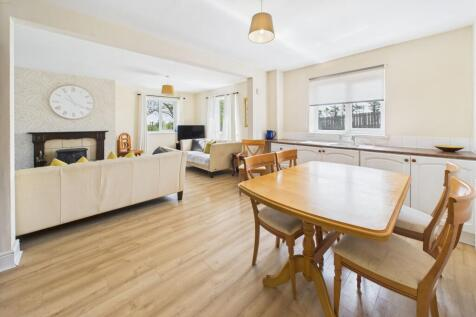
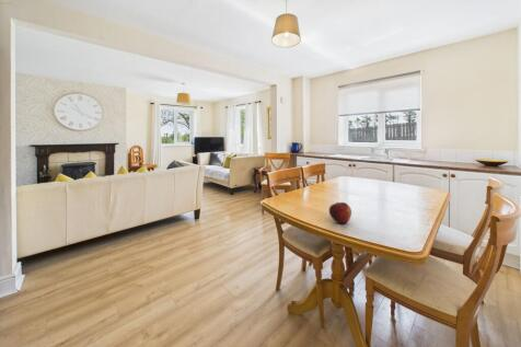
+ fruit (339, 211)
